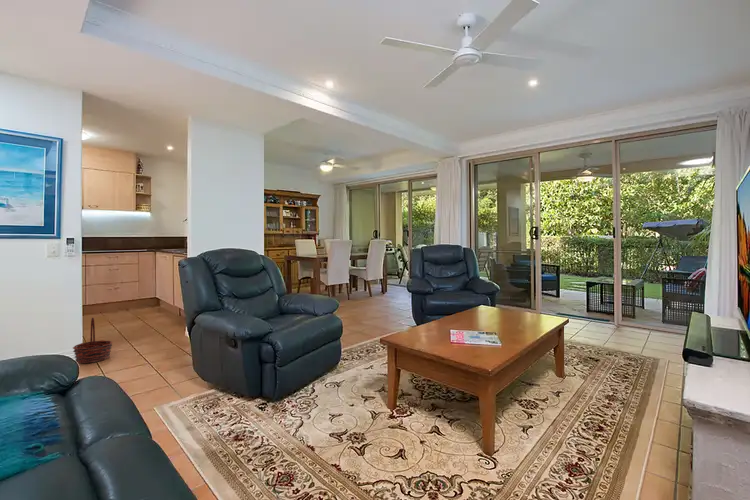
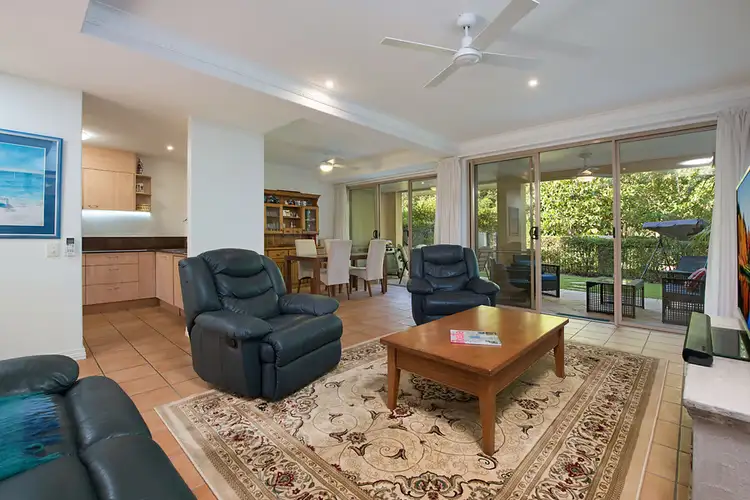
- basket (93, 338)
